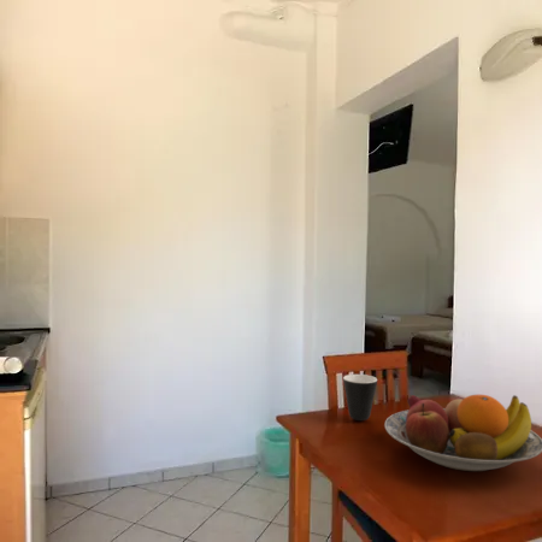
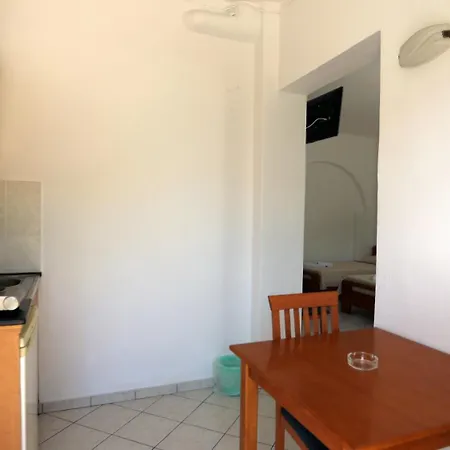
- fruit bowl (460, 424)
- mug (360, 397)
